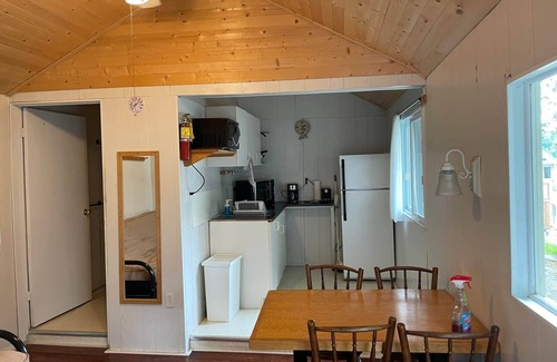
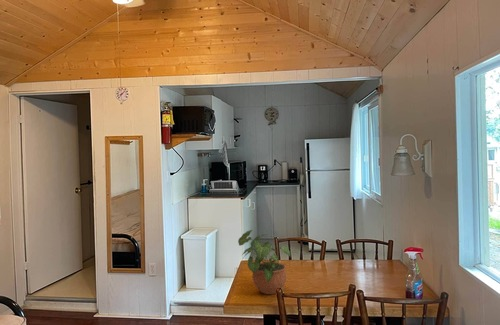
+ potted plant (261, 260)
